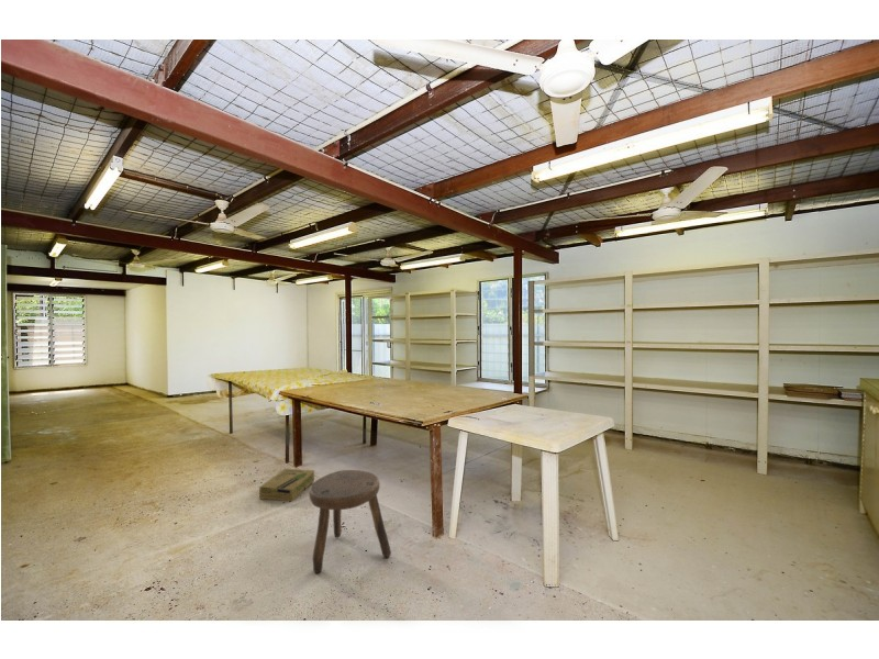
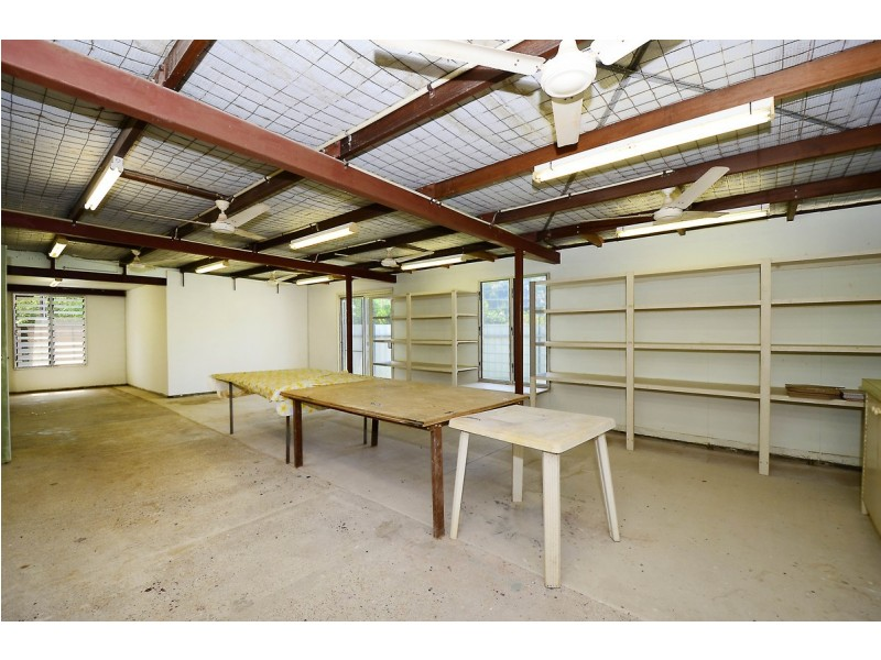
- cardboard box (288, 483)
- stool (340, 518)
